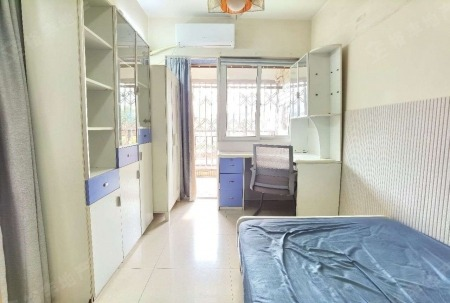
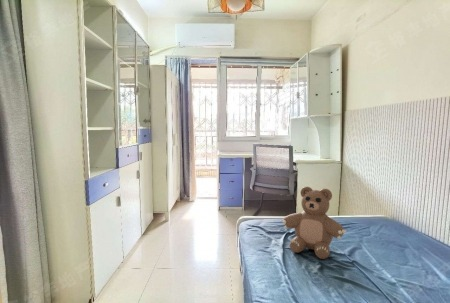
+ teddy bear (313, 219)
